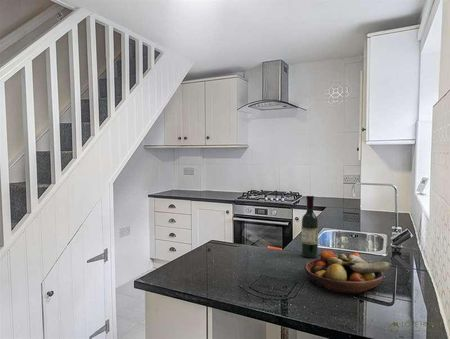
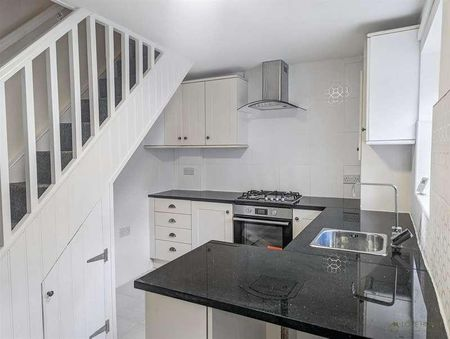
- wine bottle (309, 225)
- fruit bowl (343, 266)
